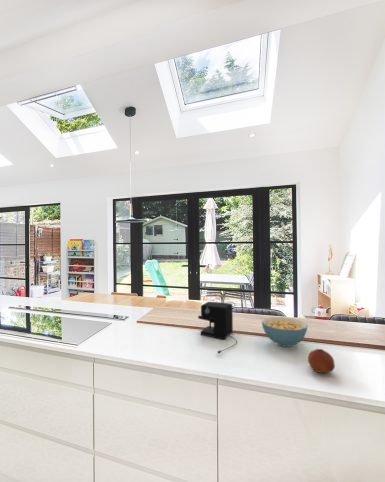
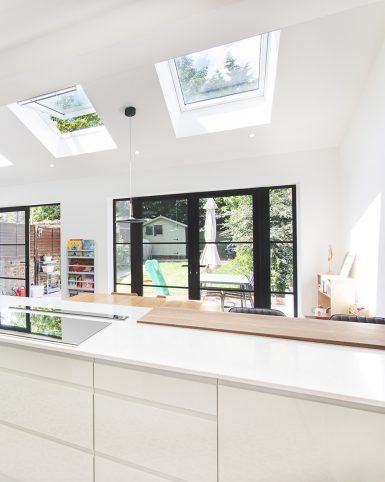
- fruit (321, 360)
- cereal bowl (284, 333)
- coffee maker (212, 322)
